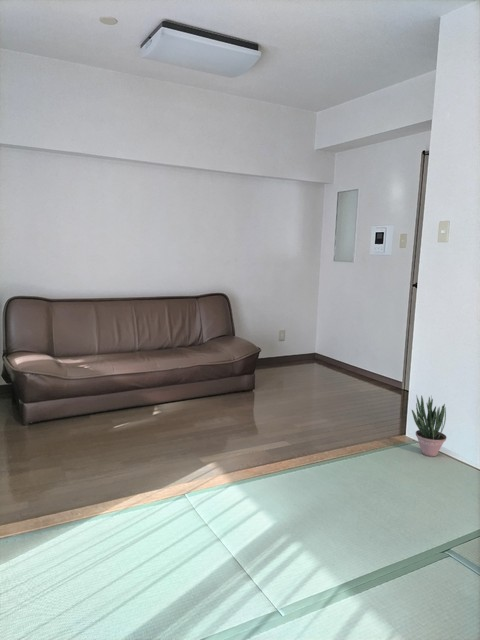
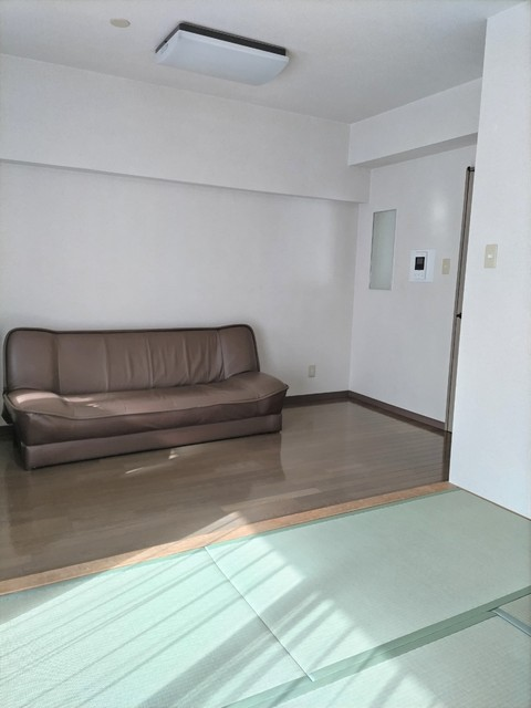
- potted plant (428, 425)
